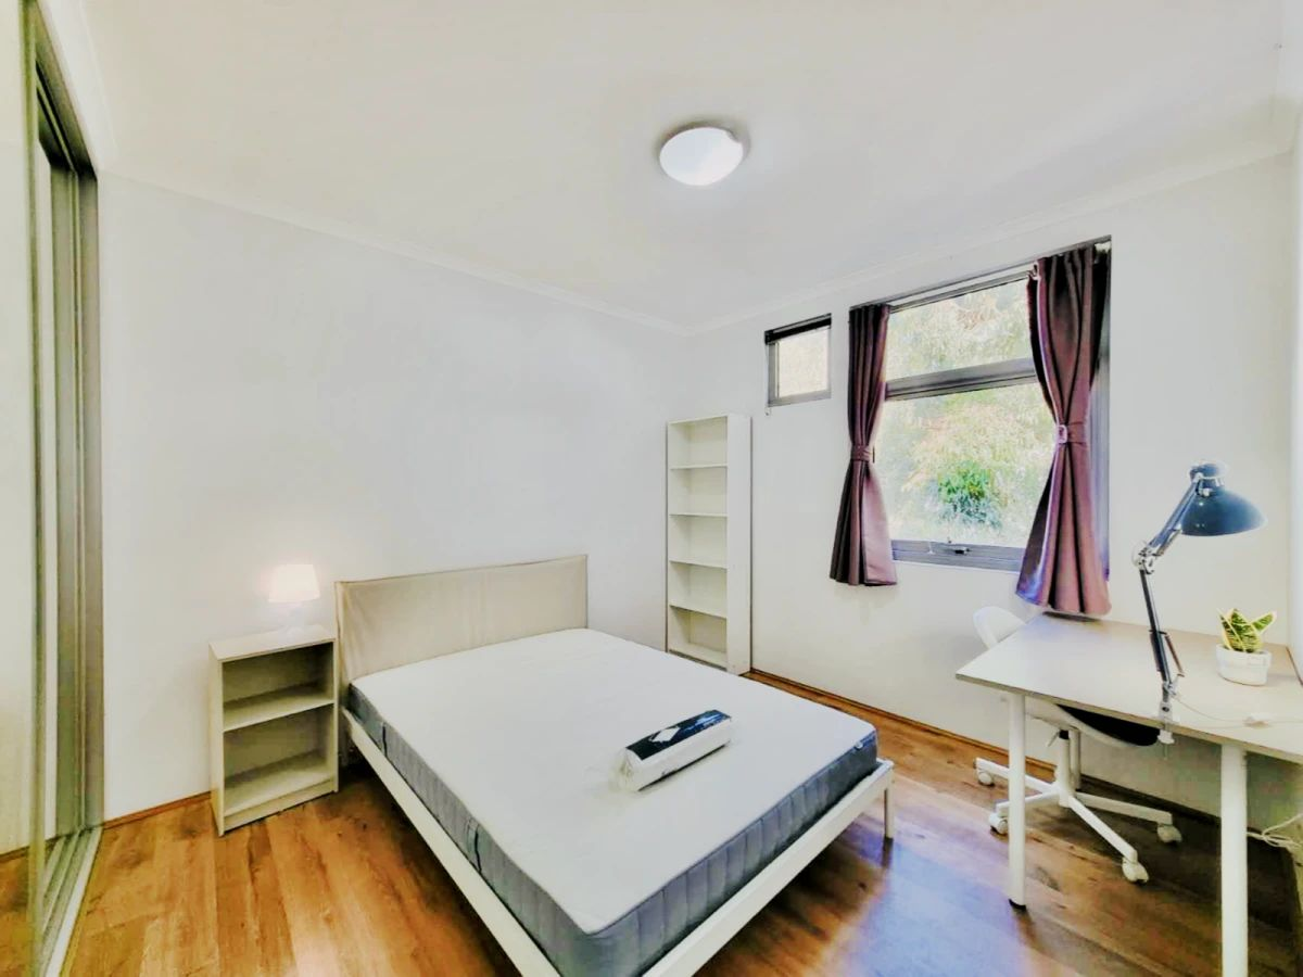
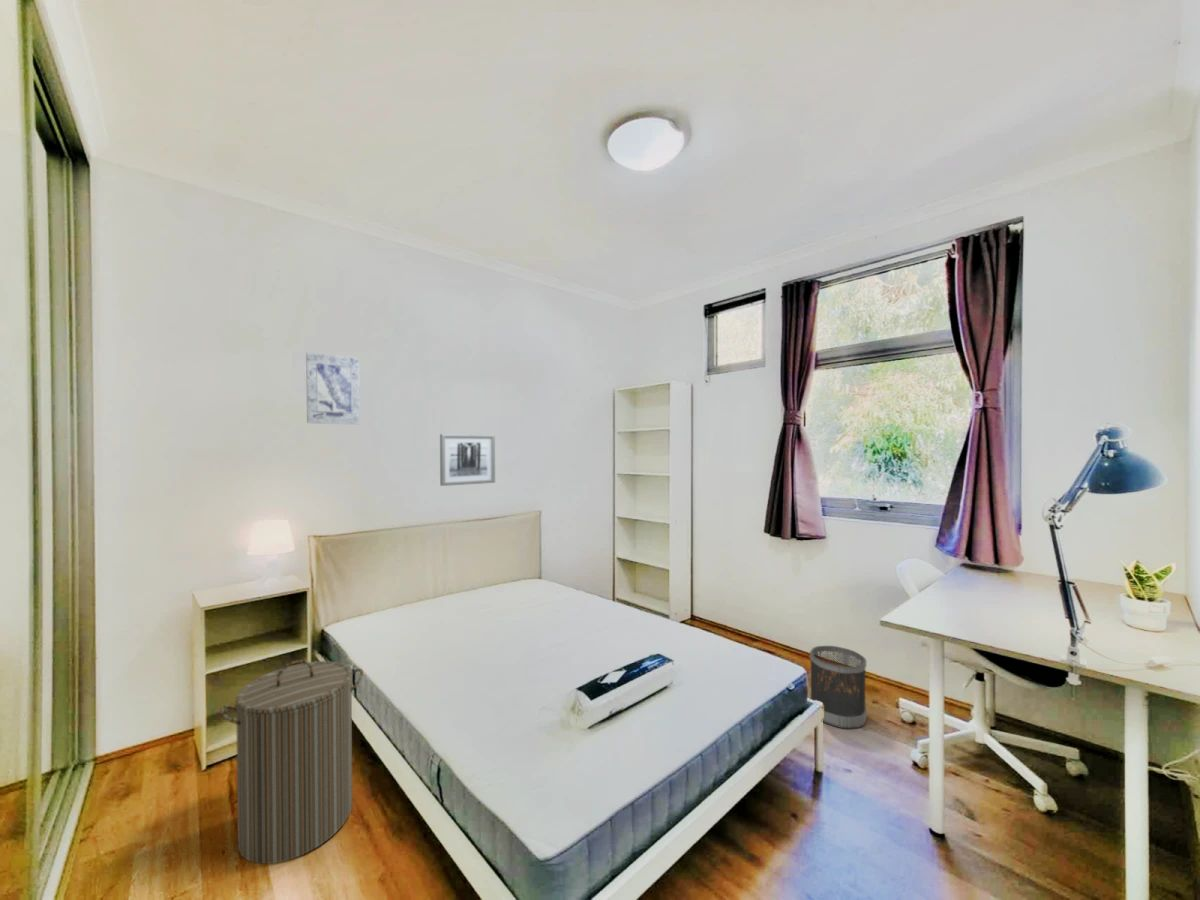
+ wall art (333, 389)
+ wastebasket (837, 684)
+ laundry hamper (297, 741)
+ wall art (468, 459)
